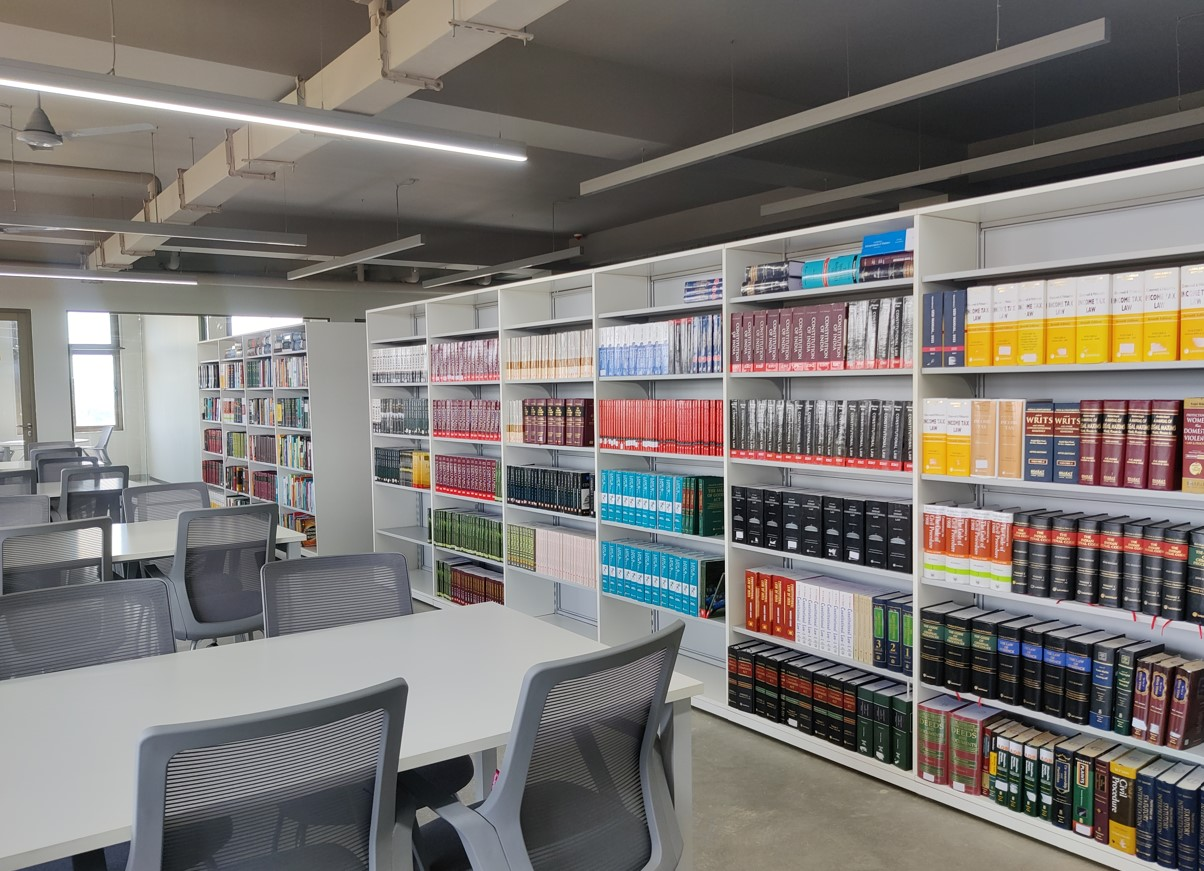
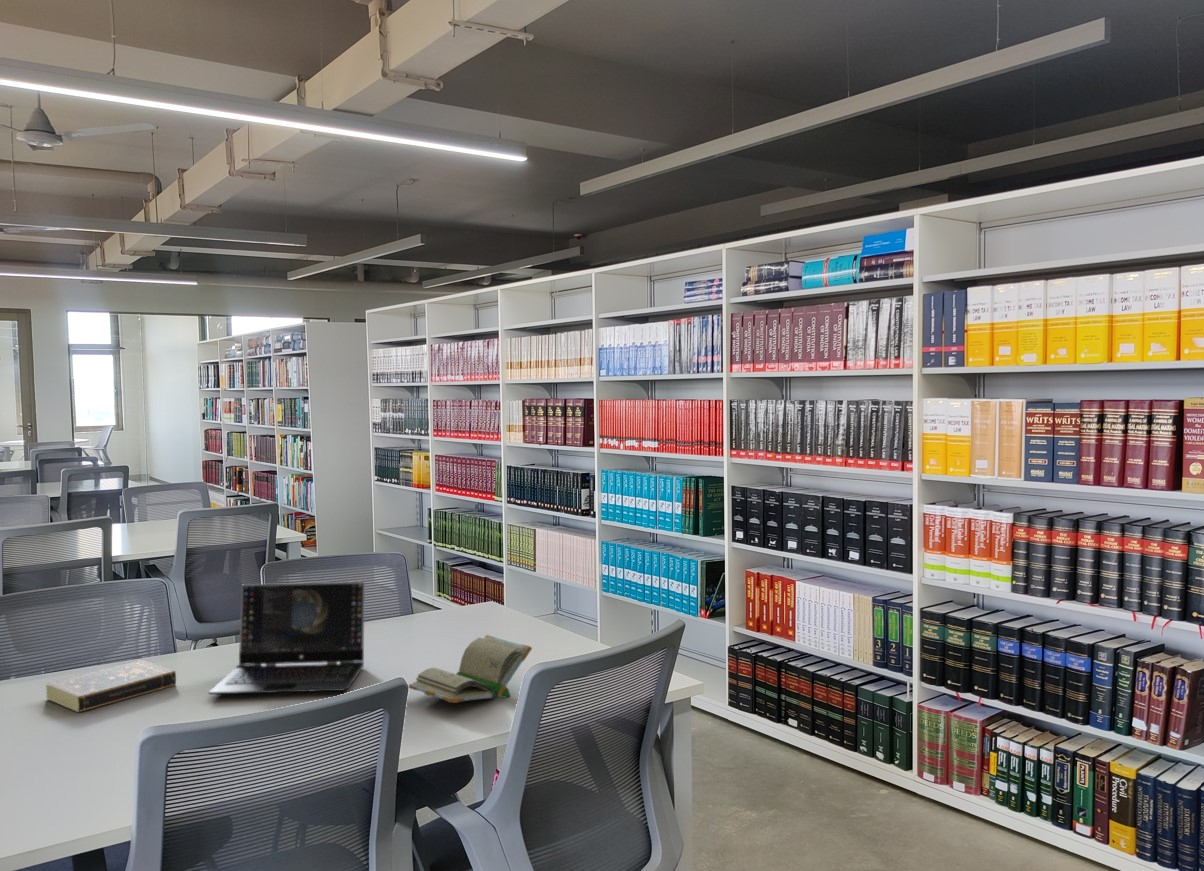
+ laptop (291, 636)
+ book (472, 672)
+ book (112, 684)
